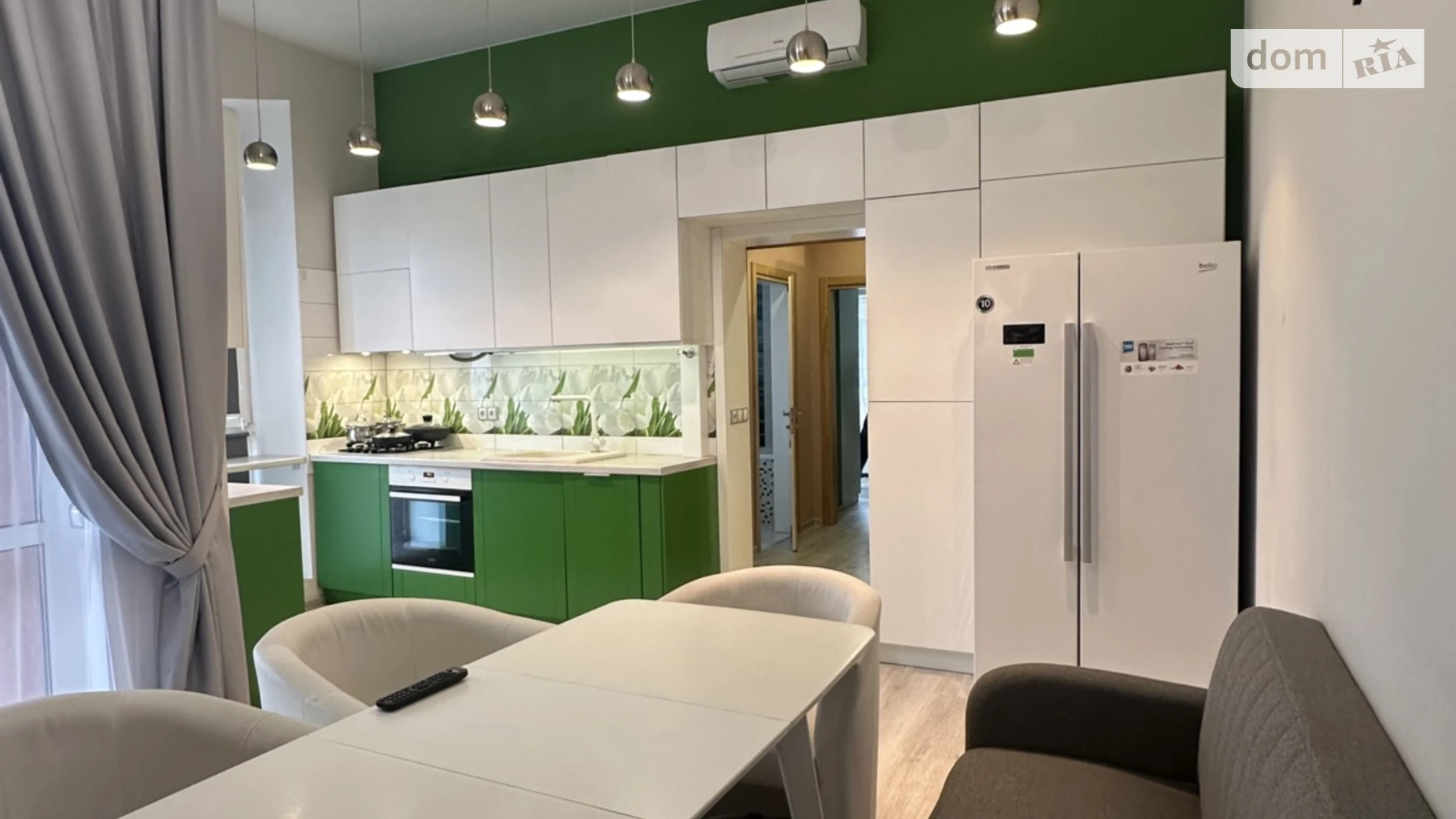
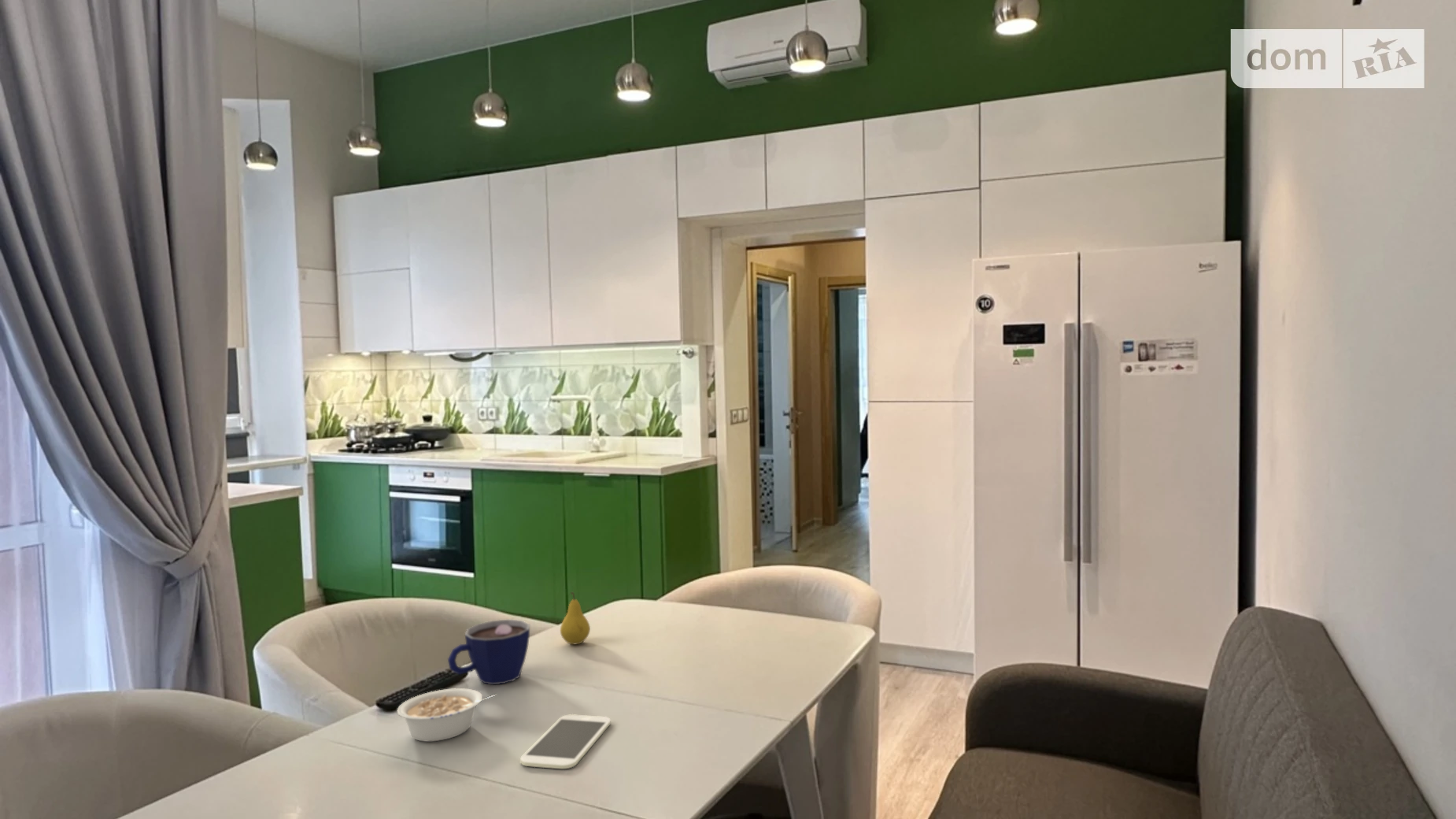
+ fruit (575, 616)
+ cup (489, 654)
+ smartphone (567, 739)
+ legume (444, 713)
